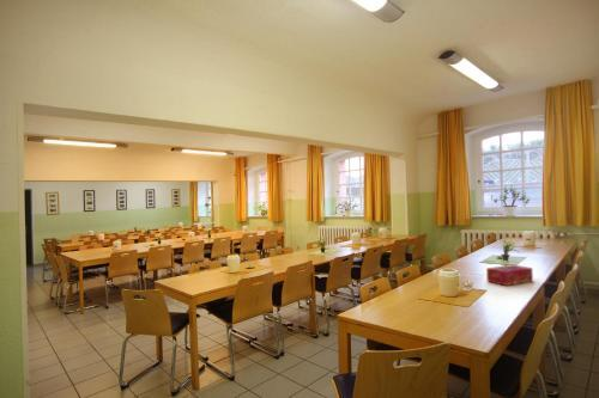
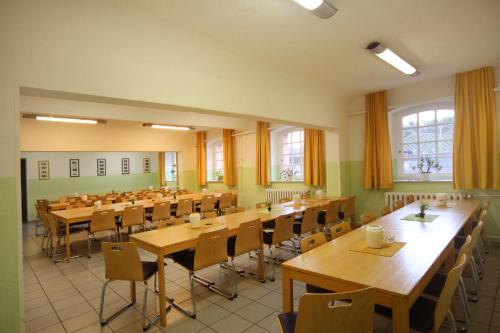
- tissue box (509, 274)
